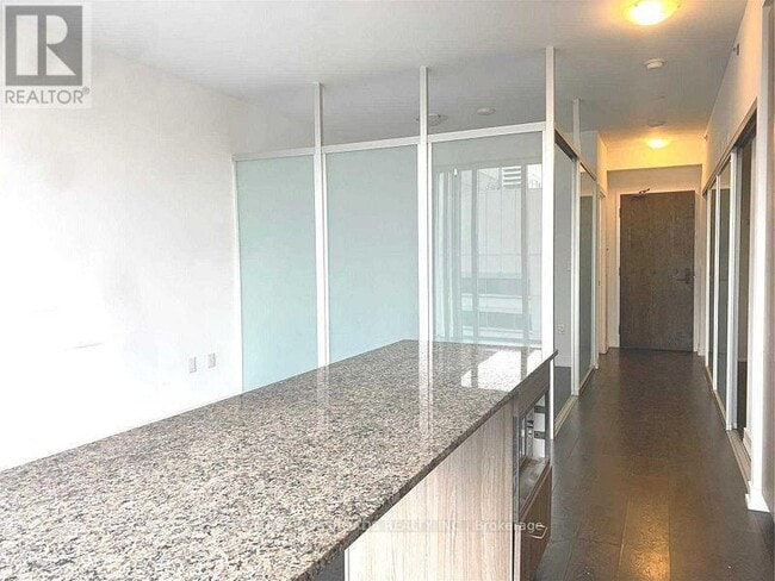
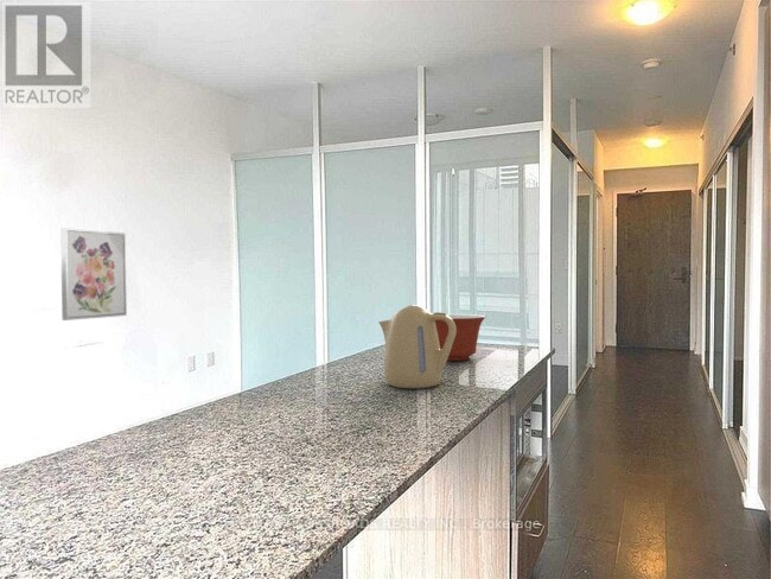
+ wall art (95, 274)
+ mixing bowl (454, 337)
+ kettle (416, 344)
